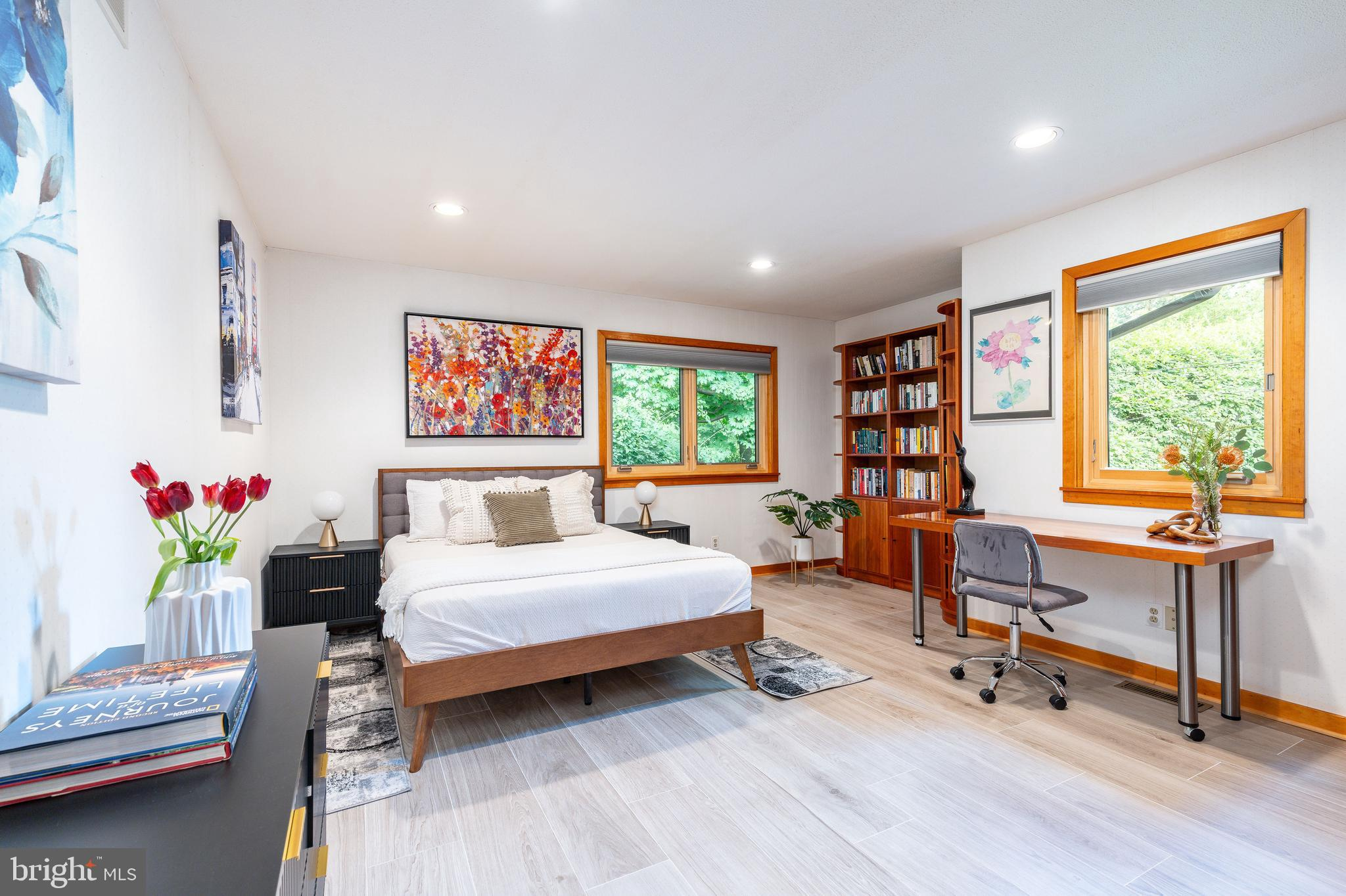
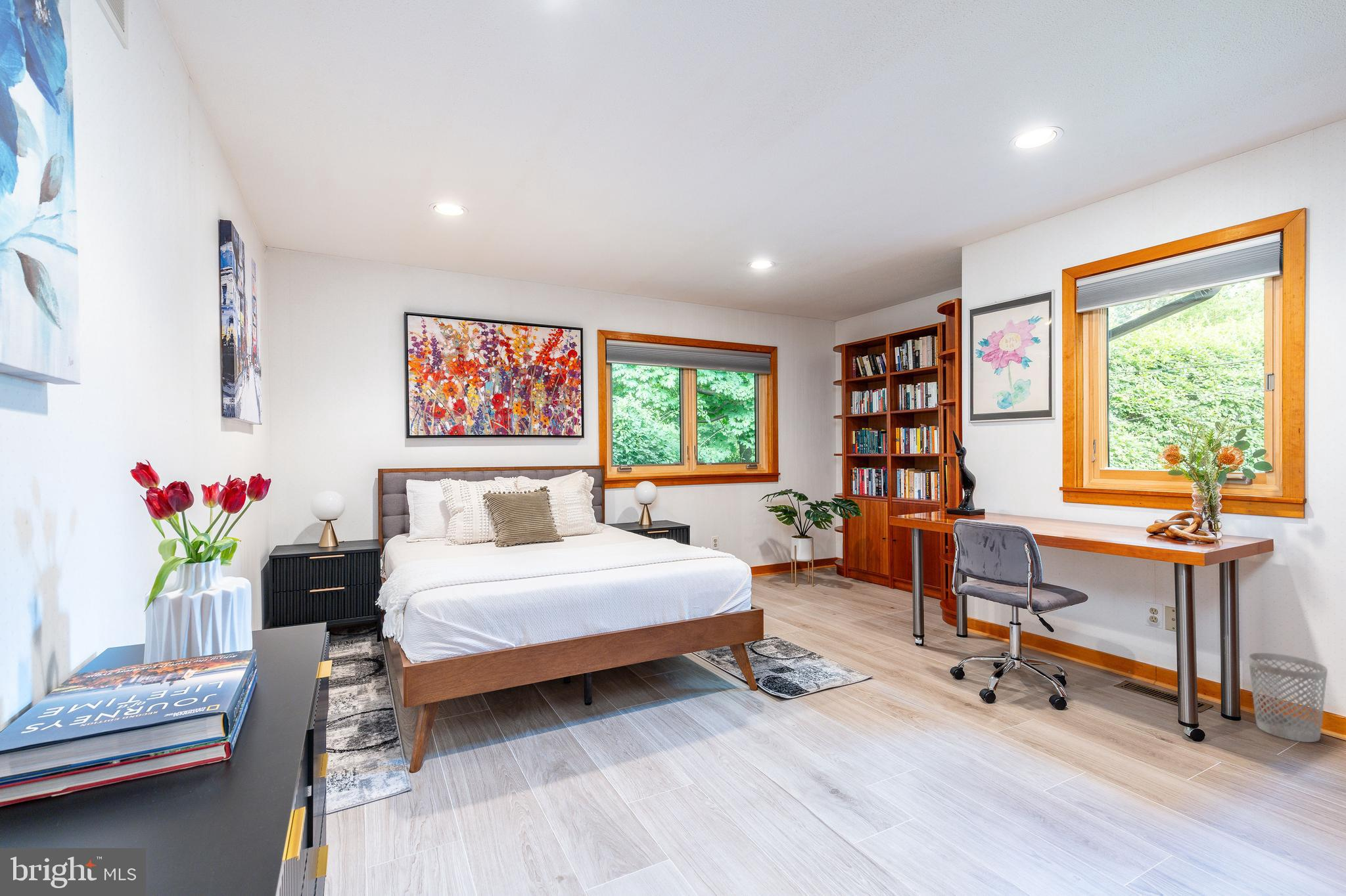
+ wastebasket (1287, 696)
